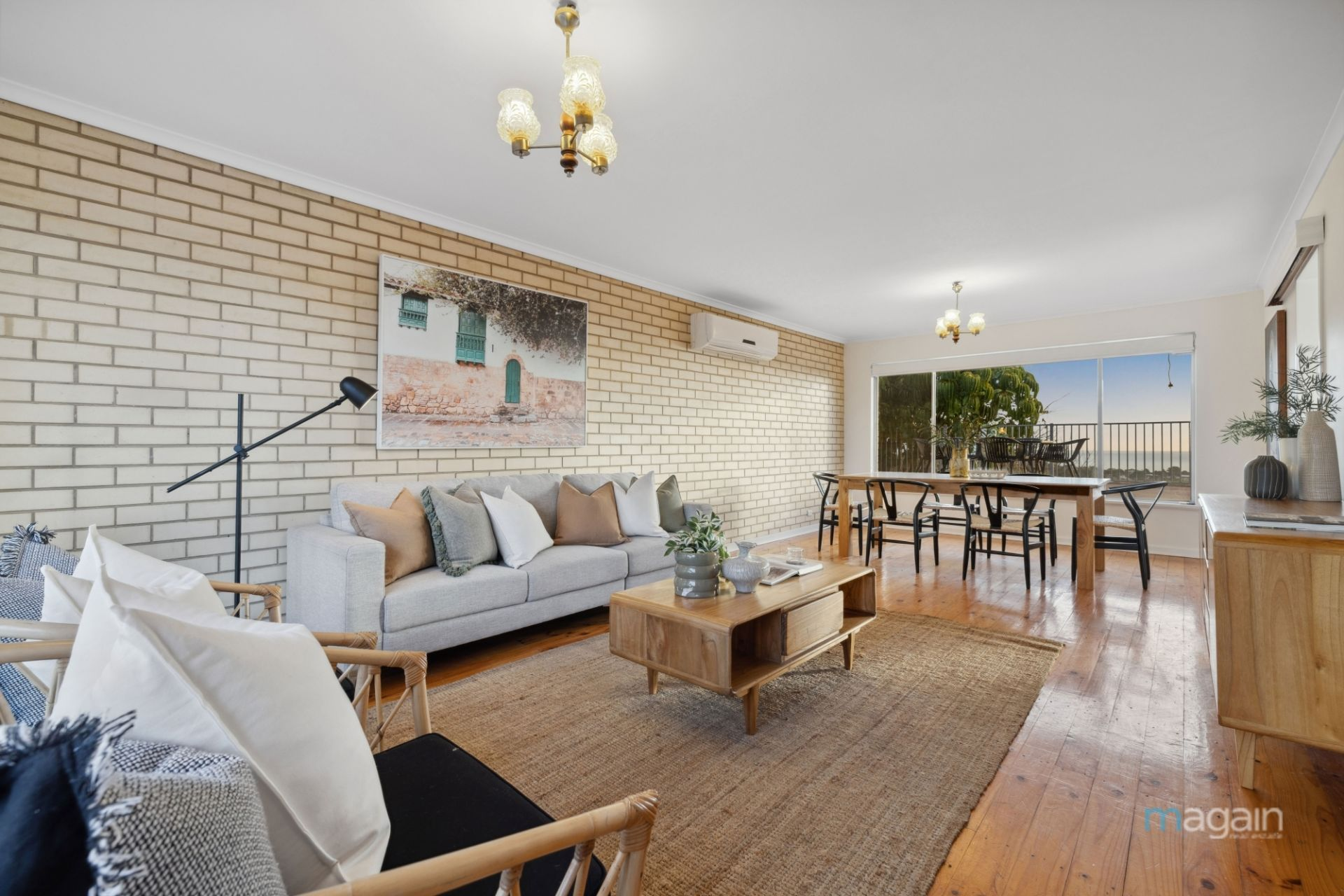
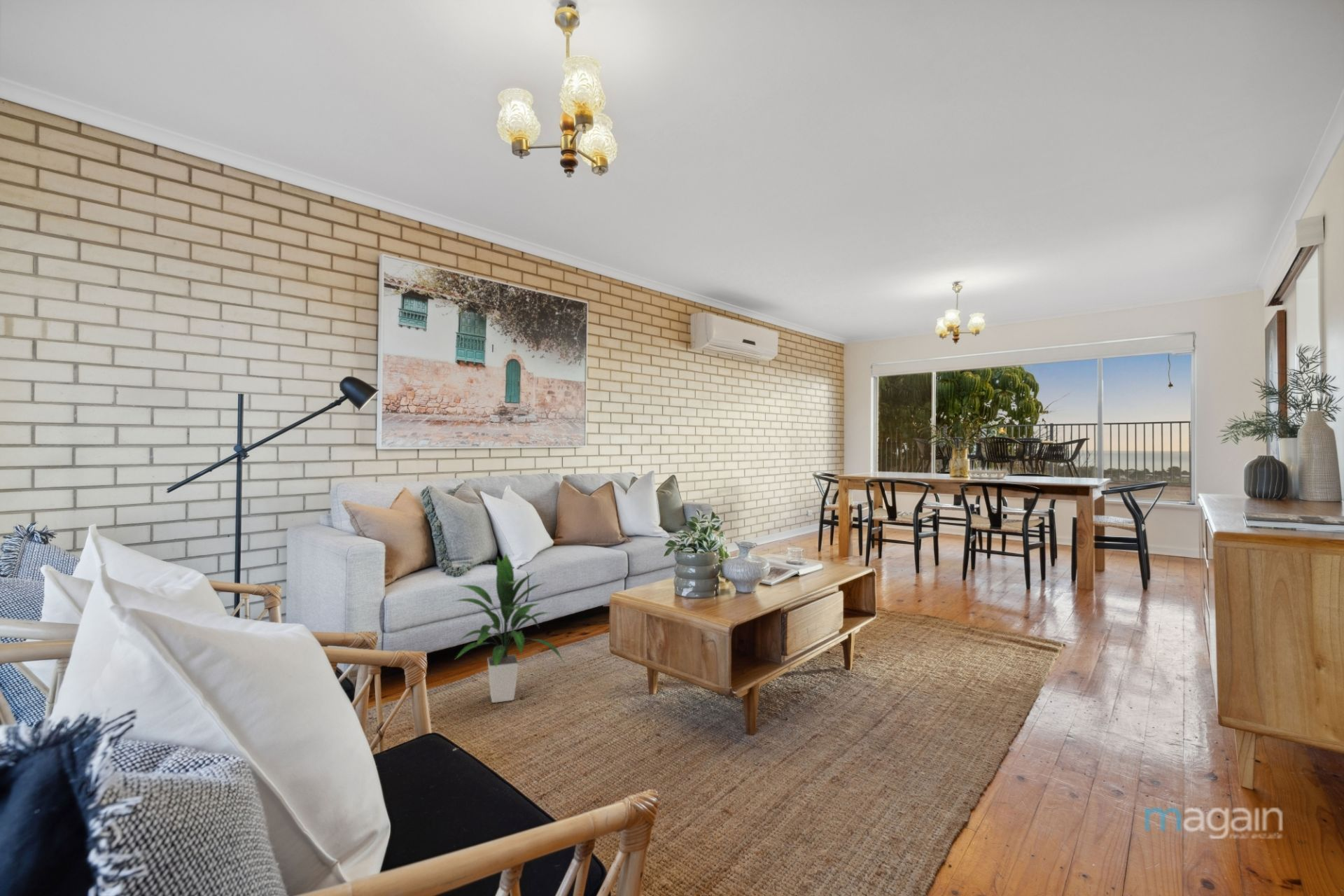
+ indoor plant (507, 627)
